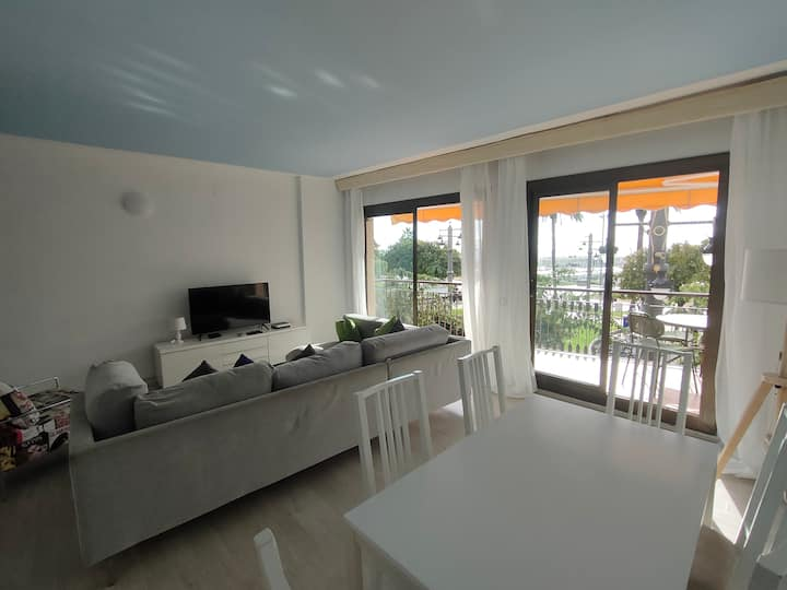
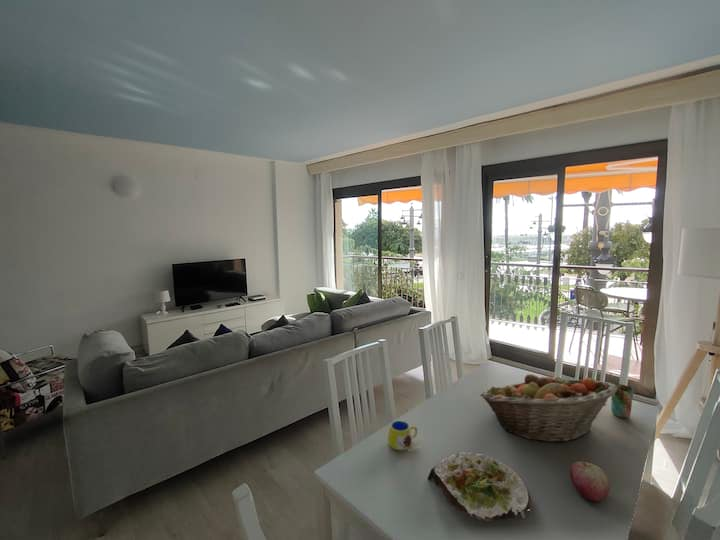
+ cup (621, 401)
+ fruit basket (545, 399)
+ apple (589, 479)
+ salad plate (479, 479)
+ mug (403, 434)
